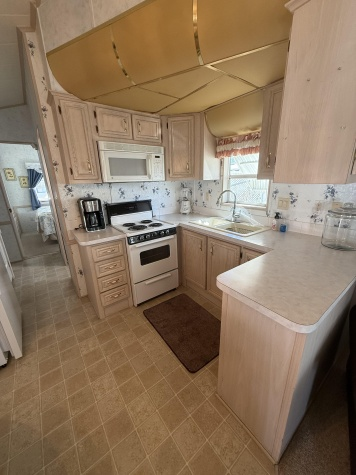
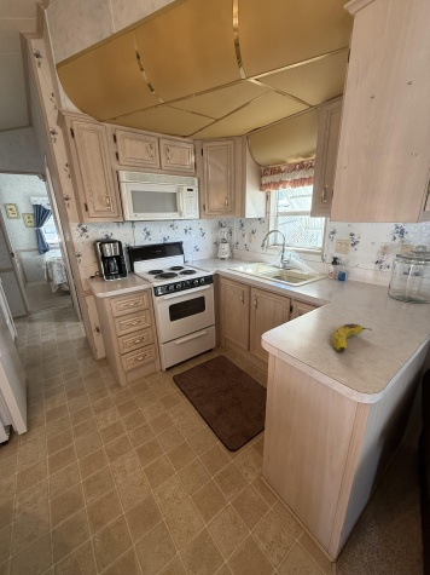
+ fruit (350, 335)
